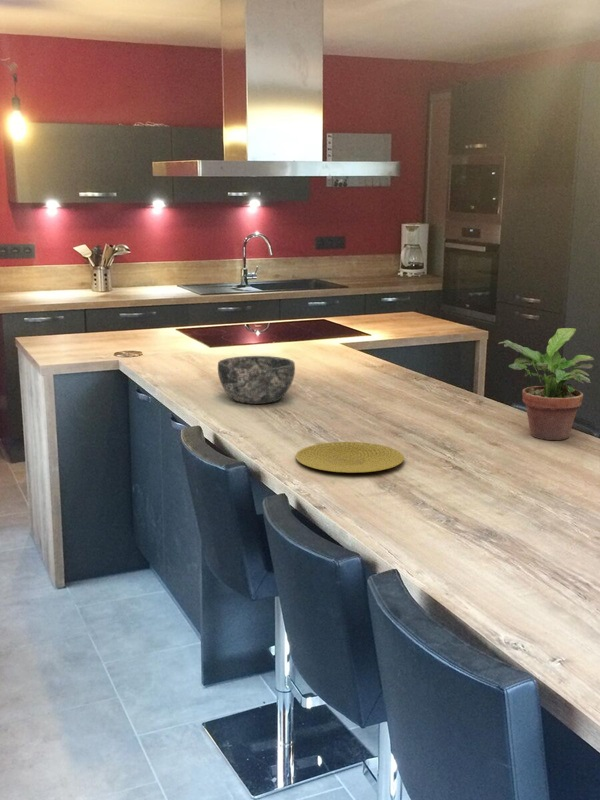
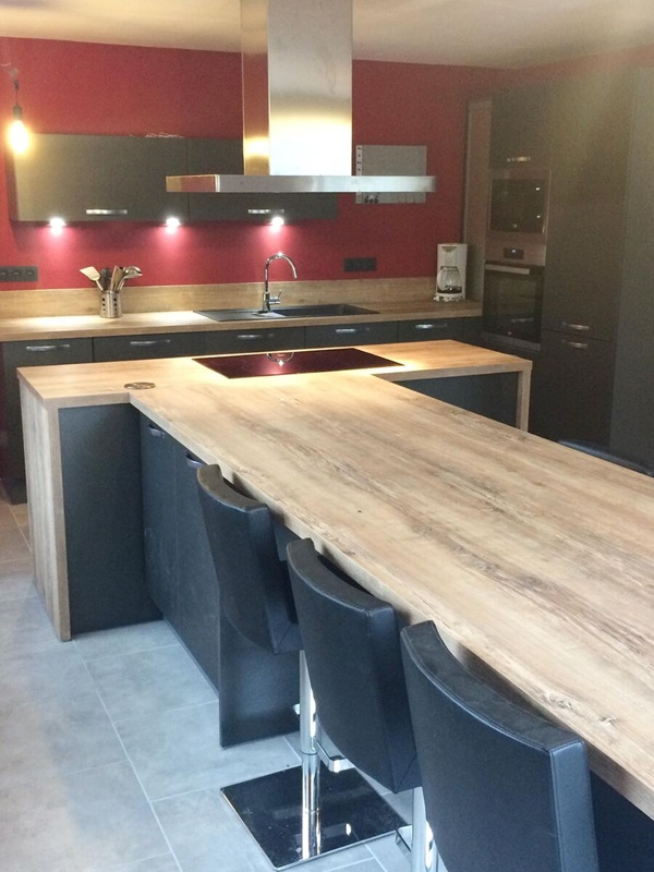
- potted plant (548, 385)
- plate (349, 458)
- bowl (256, 380)
